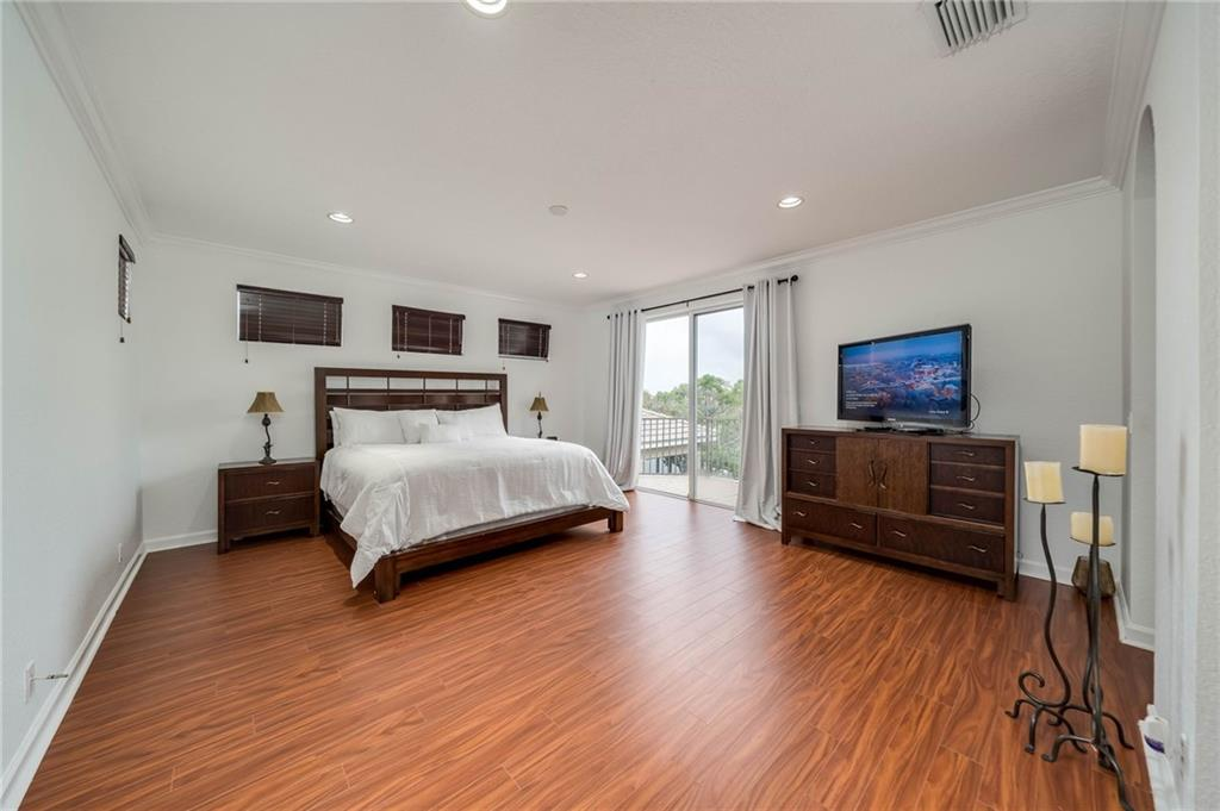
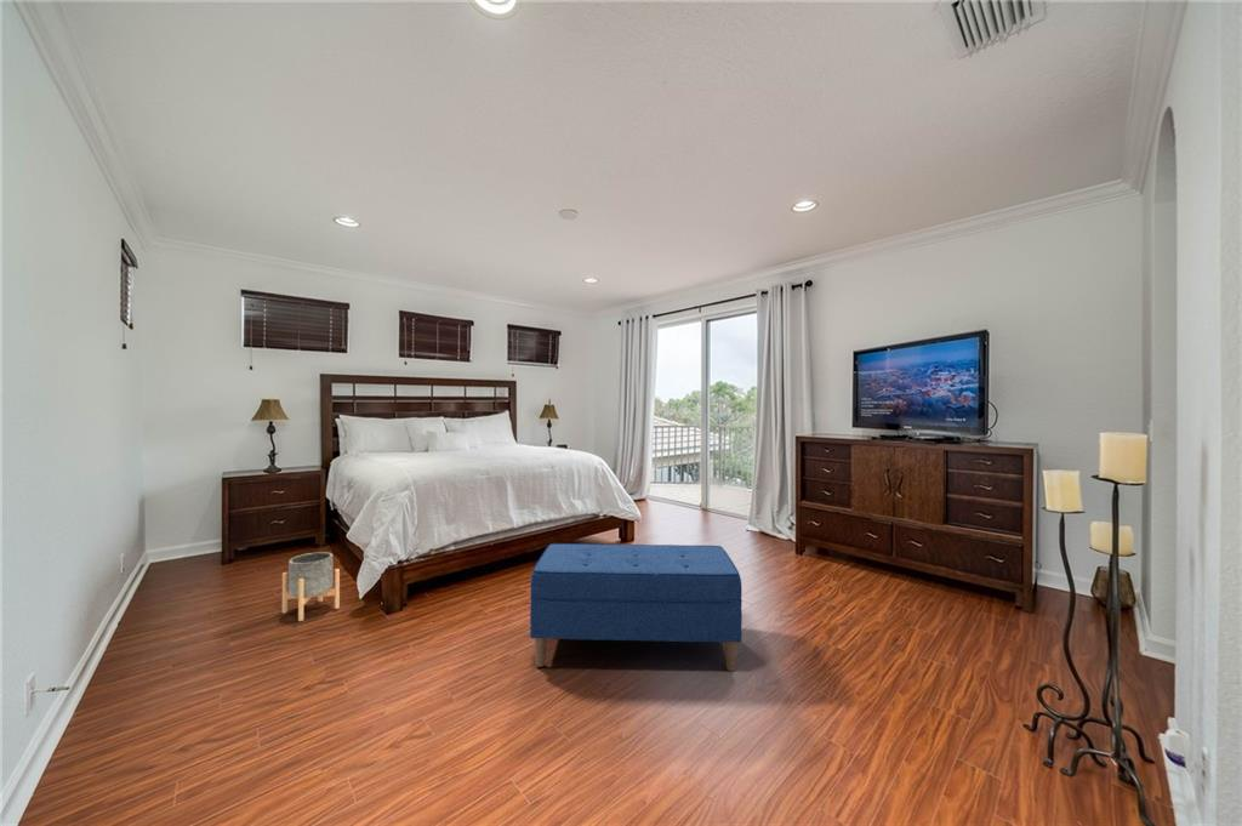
+ bench (634, 602)
+ planter (310, 583)
